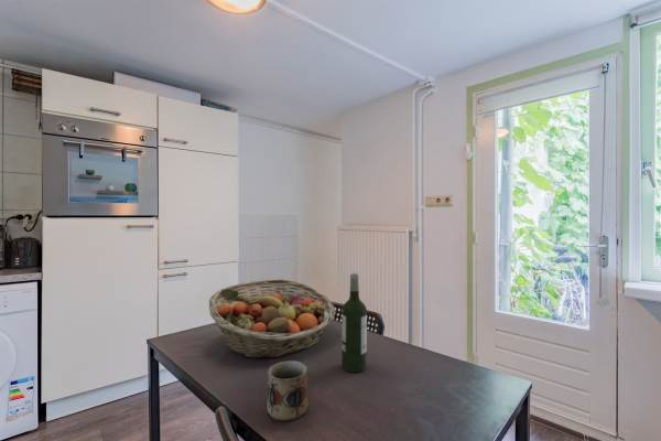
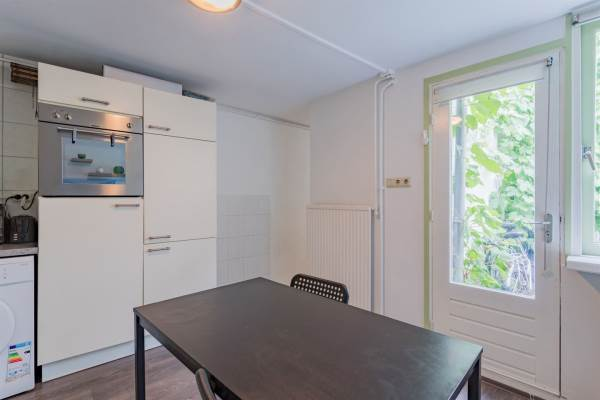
- fruit basket (274, 313)
- wine bottle (354, 320)
- mug (286, 387)
